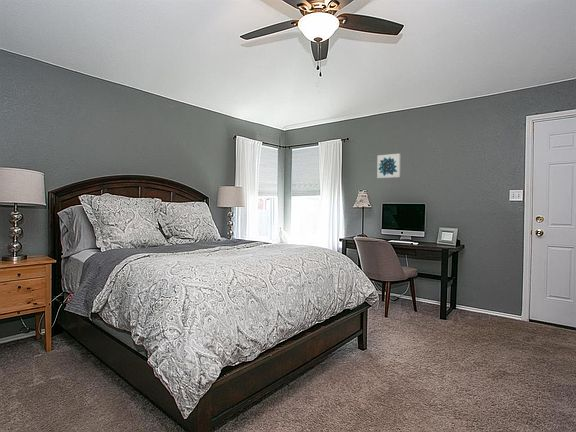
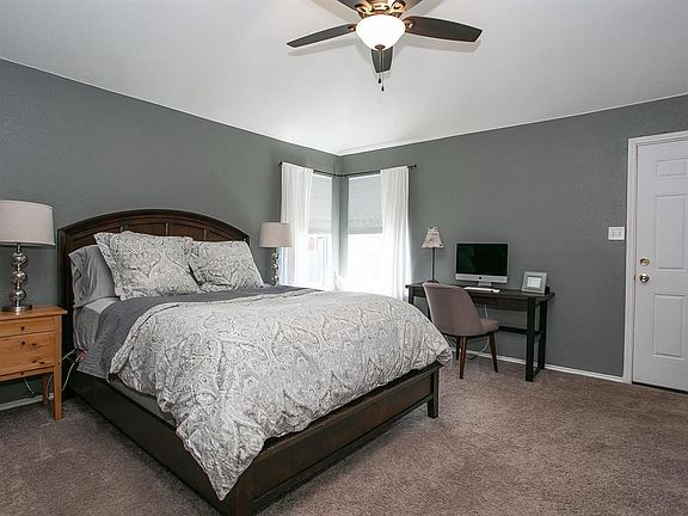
- wall art (388, 166)
